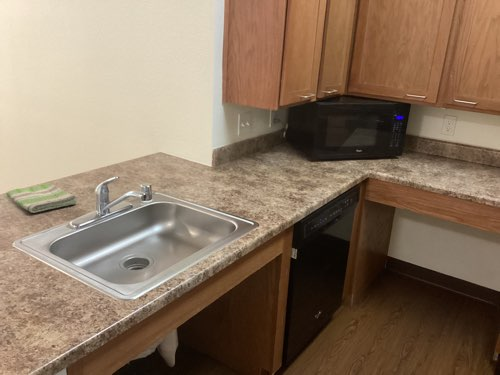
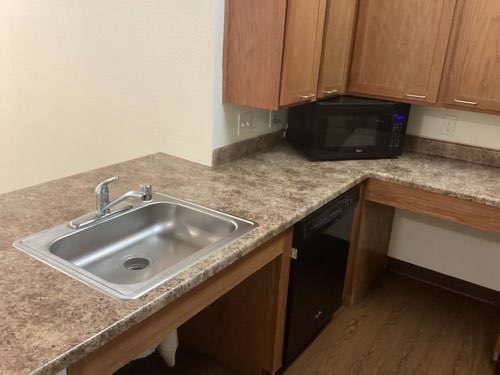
- dish towel (41, 195)
